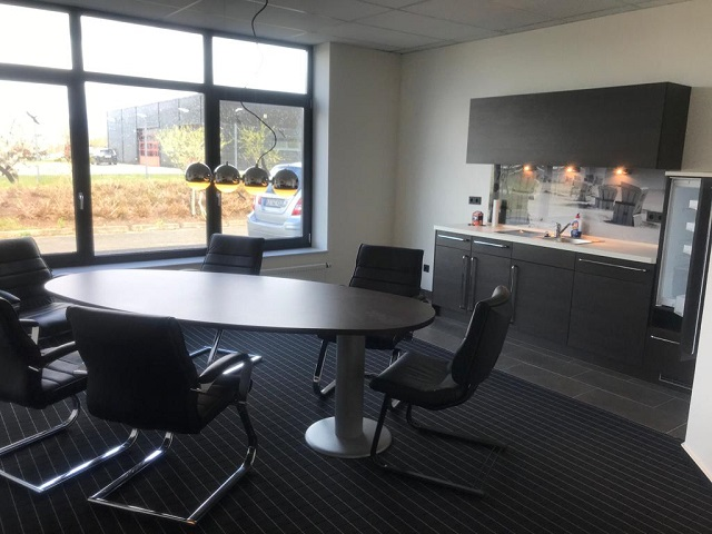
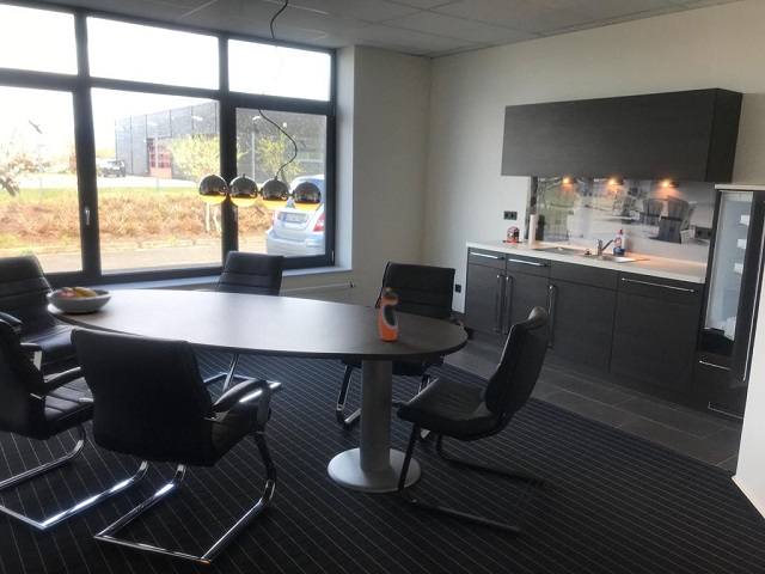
+ water bottle (388, 313)
+ fruit bowl (80, 300)
